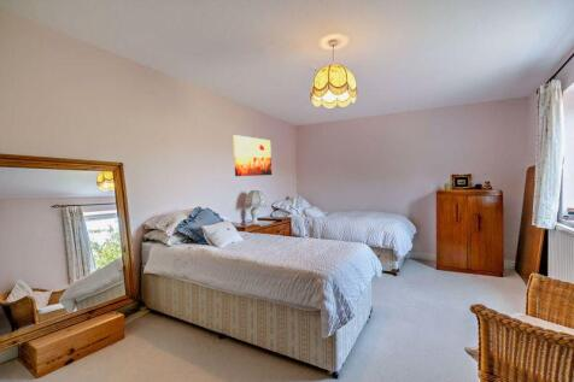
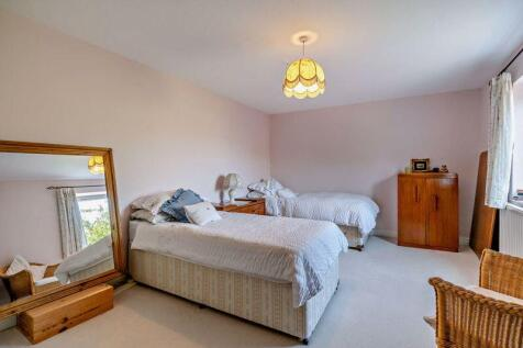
- wall art (253, 157)
